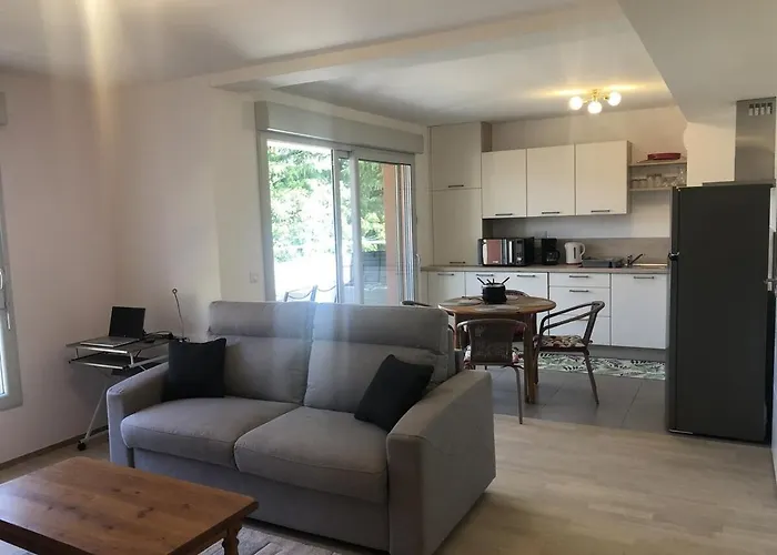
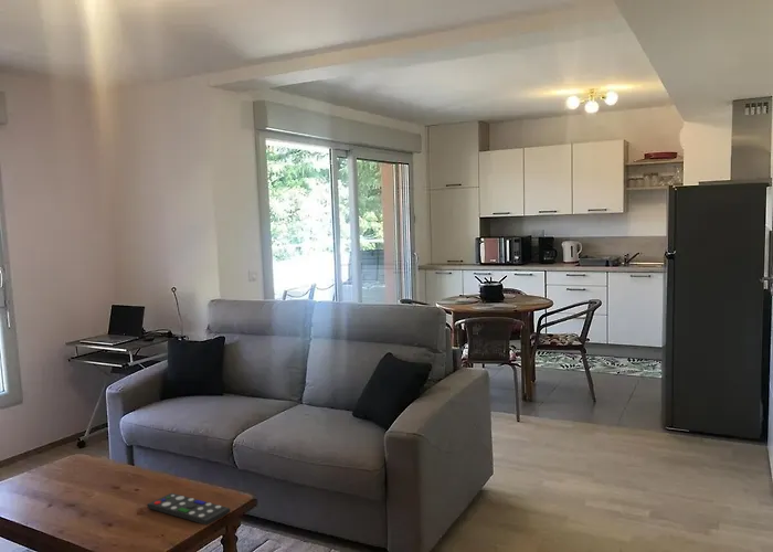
+ remote control (188, 507)
